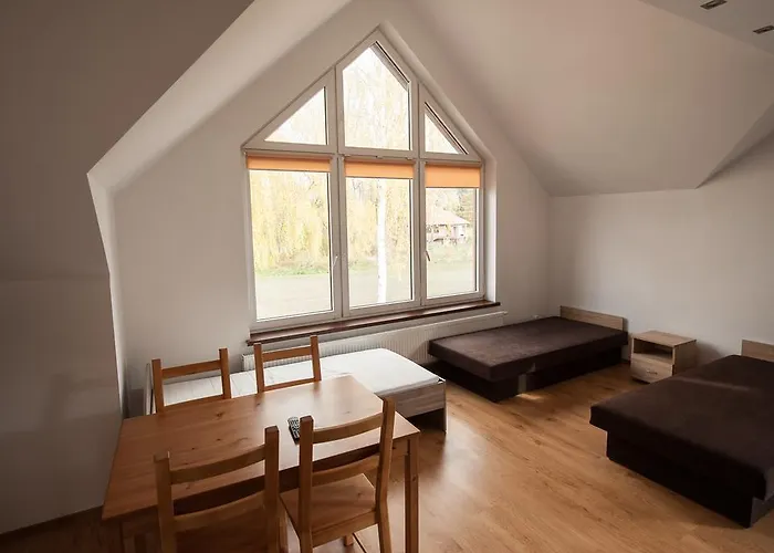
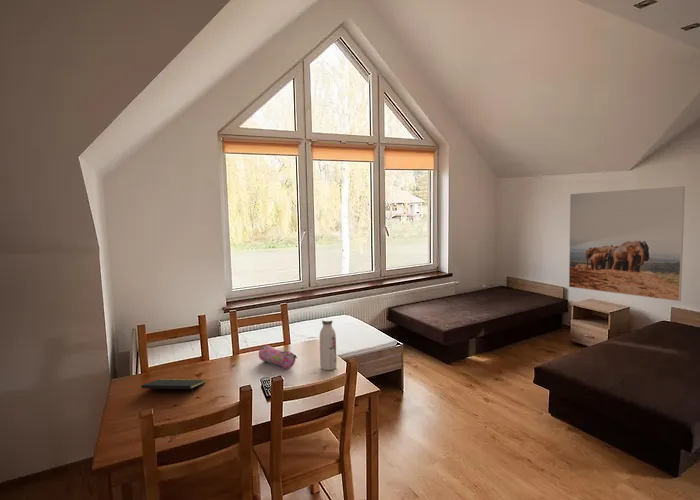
+ notepad (175, 383)
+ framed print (620, 242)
+ pencil case (277, 356)
+ water bottle (327, 343)
